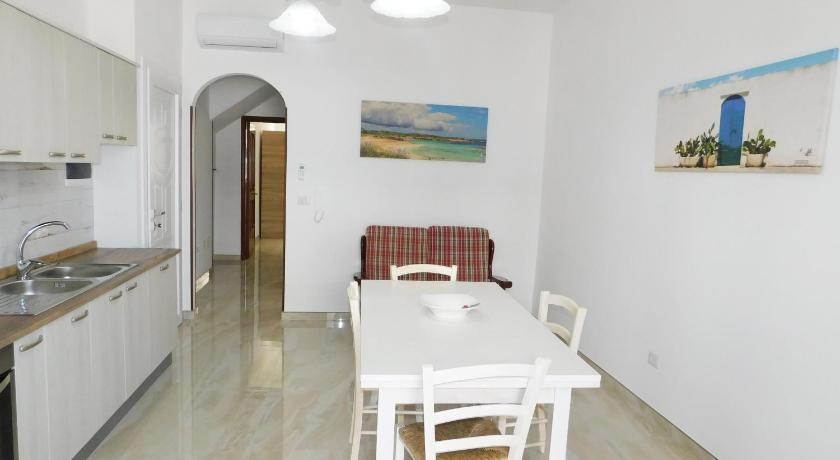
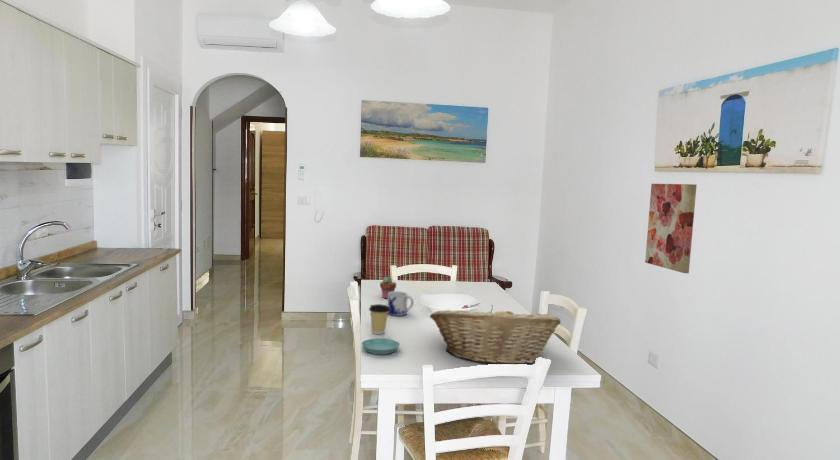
+ coffee cup (379, 318)
+ potted succulent (387, 287)
+ wall art (669, 226)
+ saucer (380, 347)
+ fruit basket (494, 328)
+ mug (399, 303)
